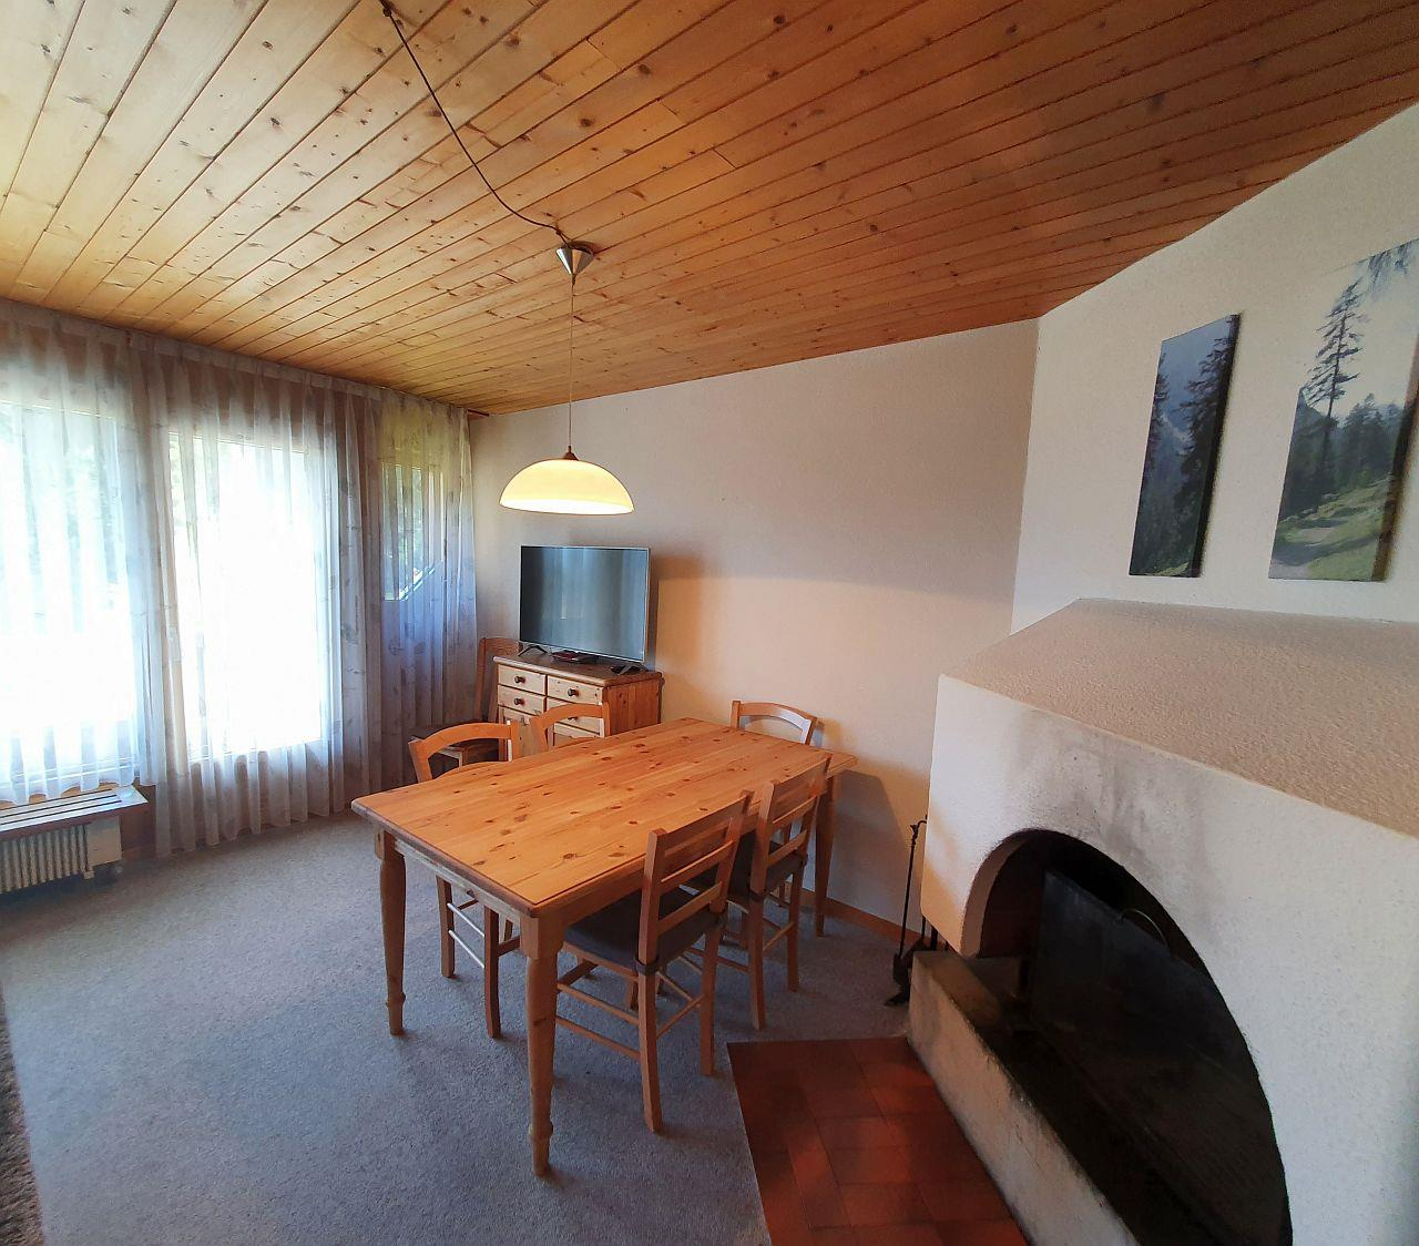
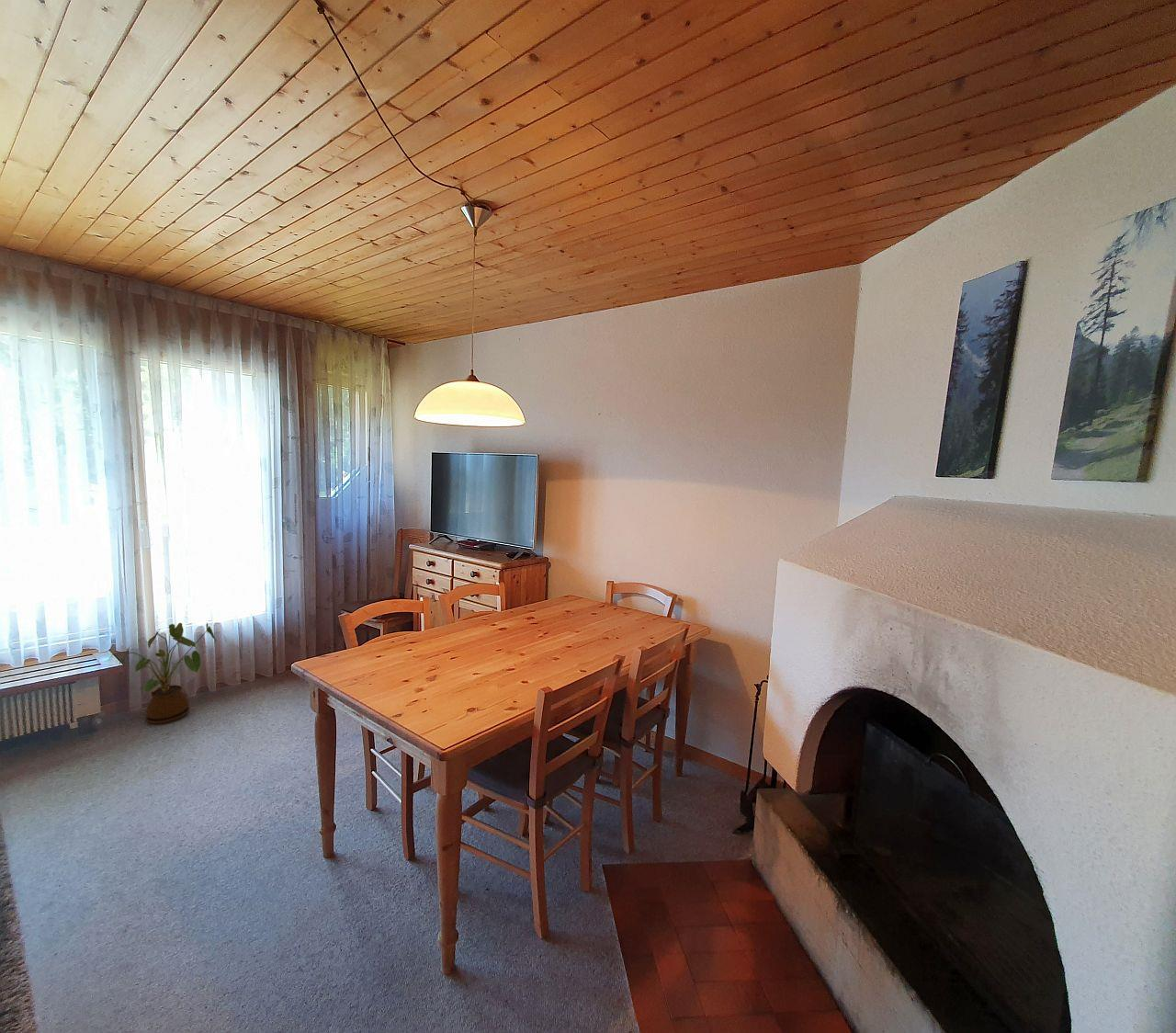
+ house plant (172, 673)
